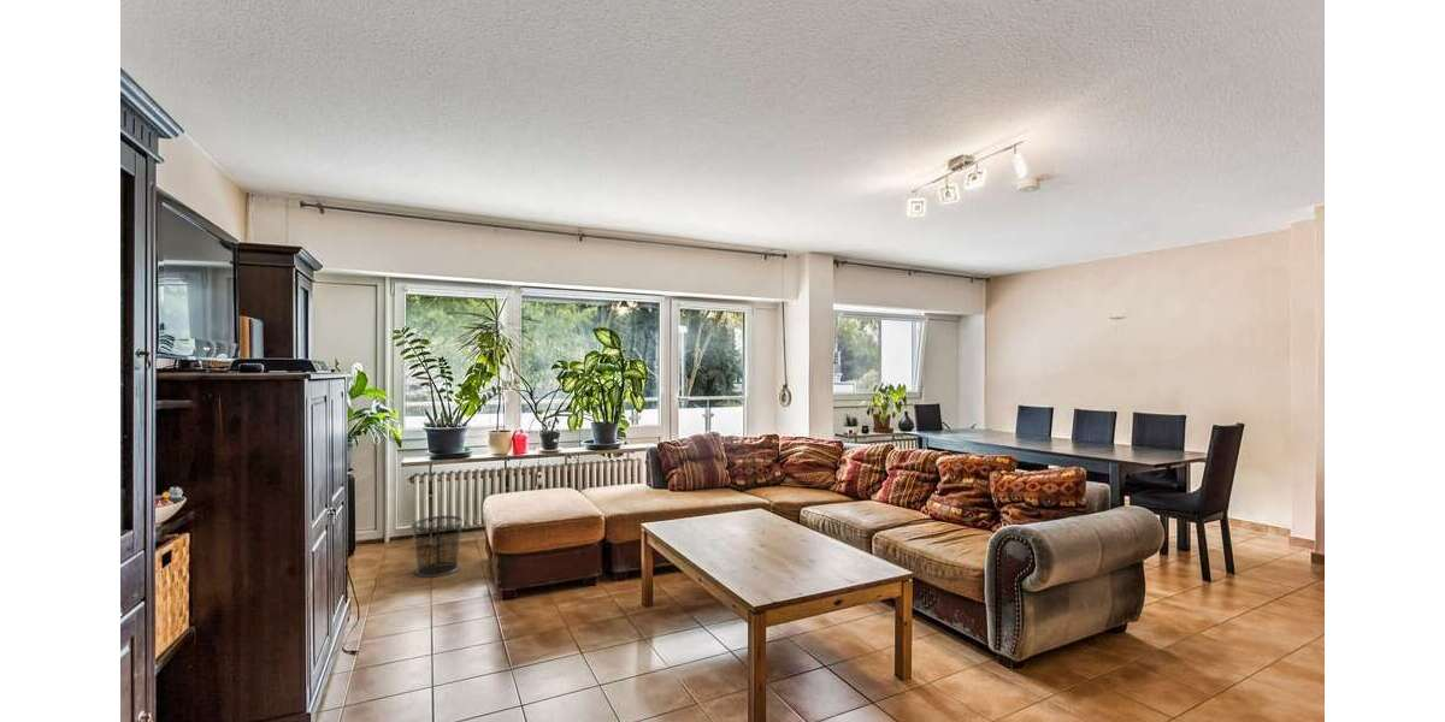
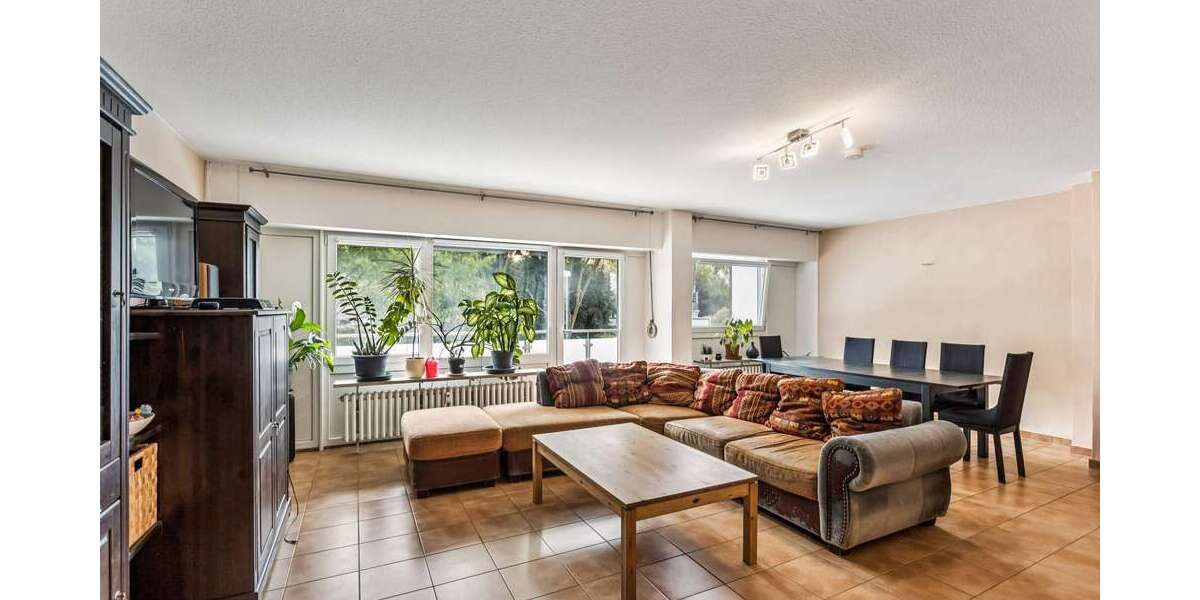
- waste bin (437, 545)
